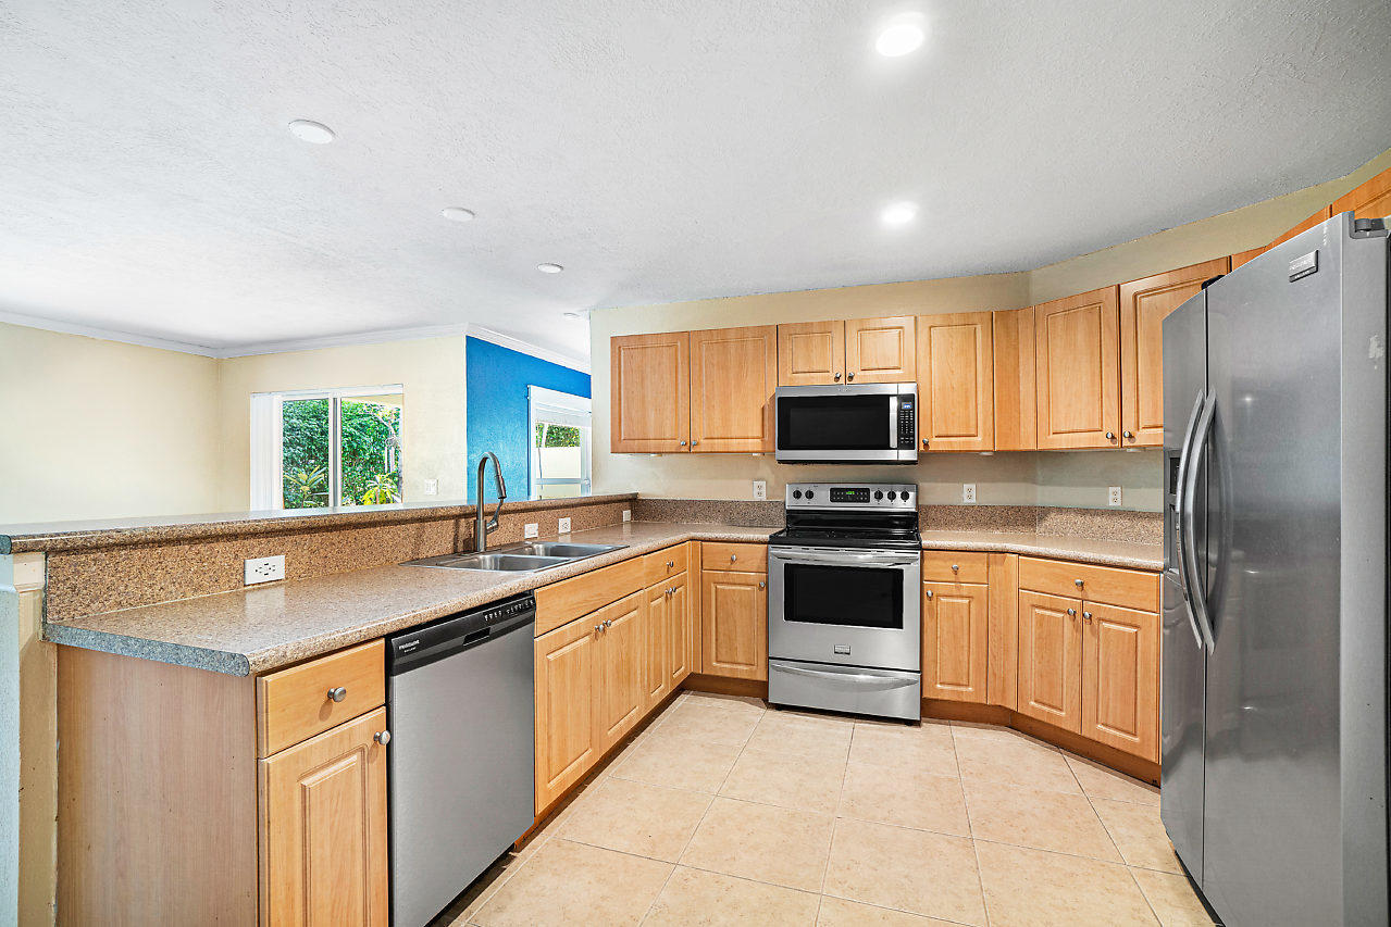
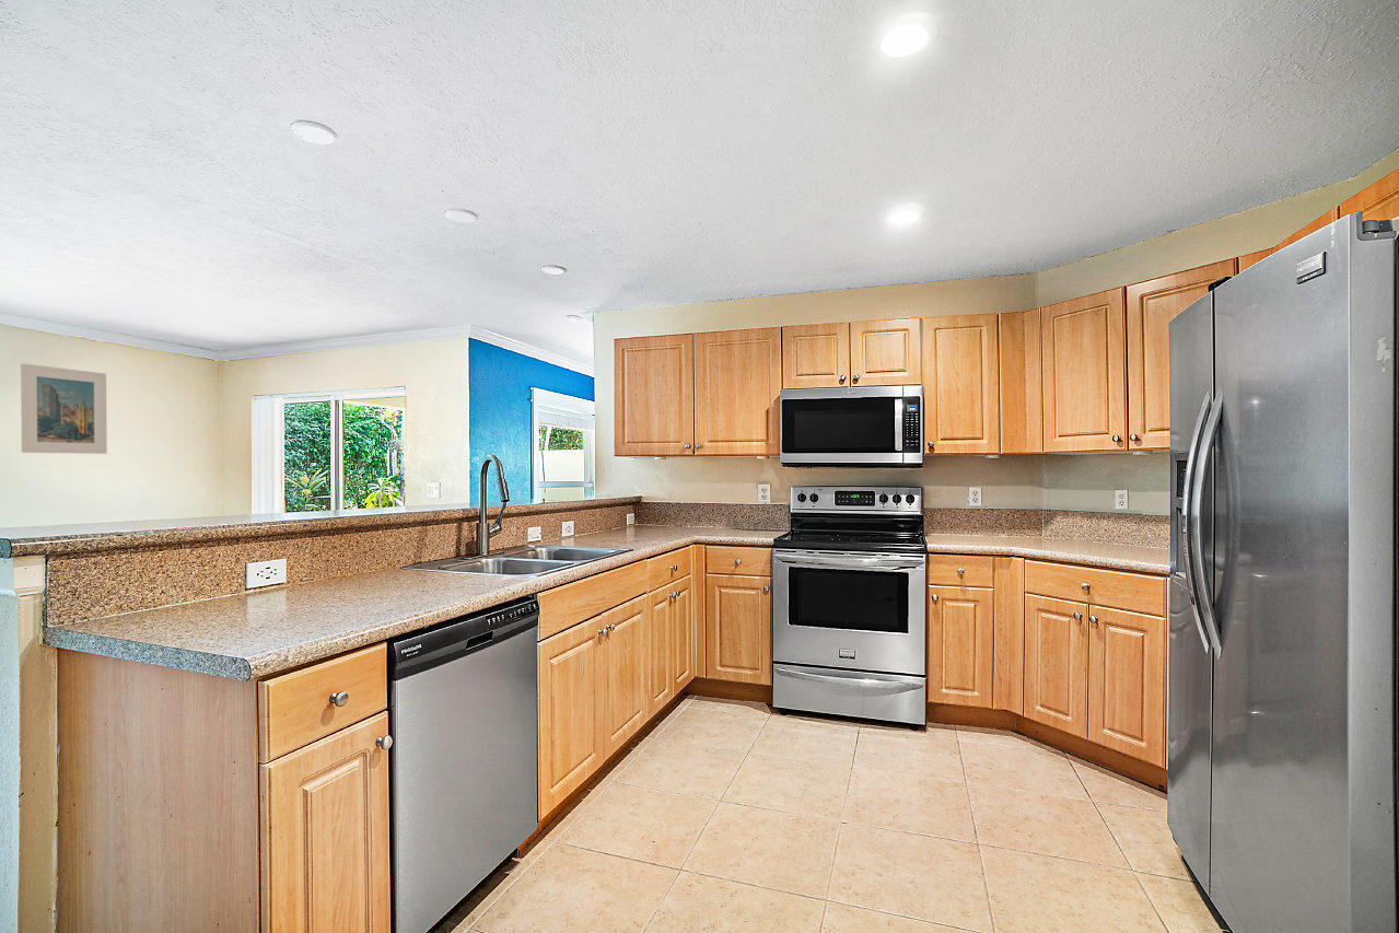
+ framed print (66, 410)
